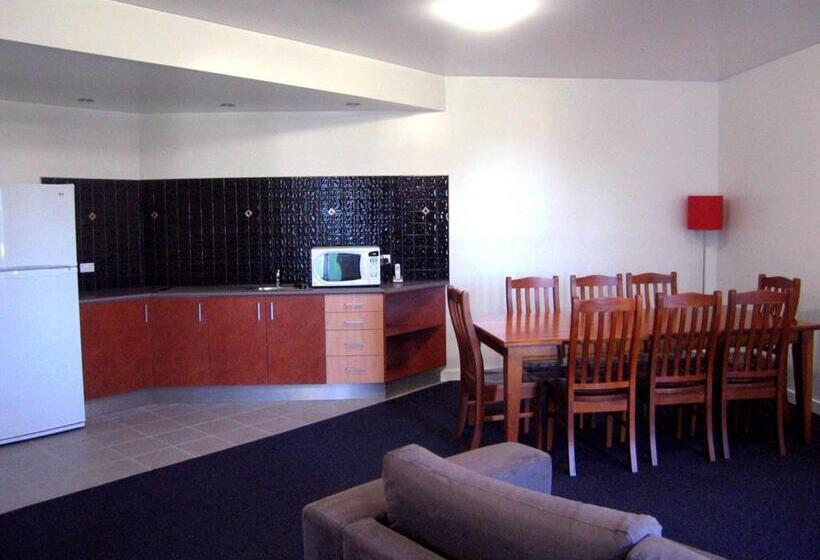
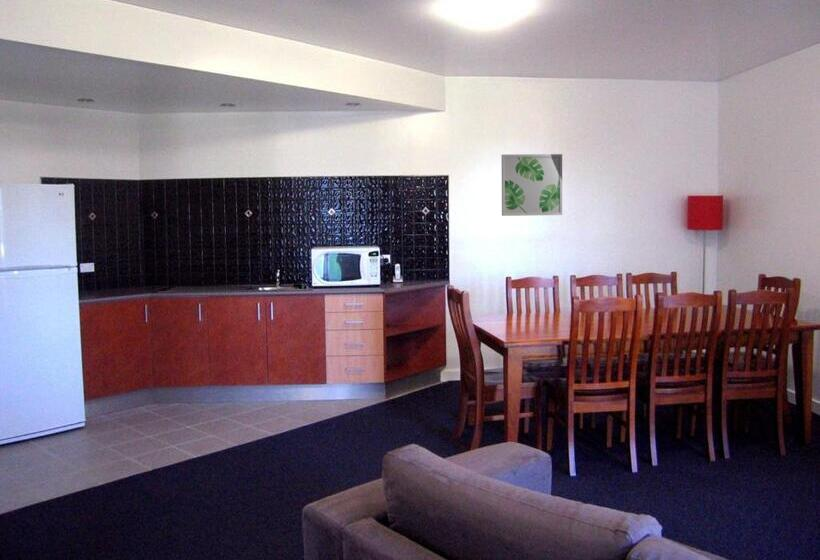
+ wall art (531, 185)
